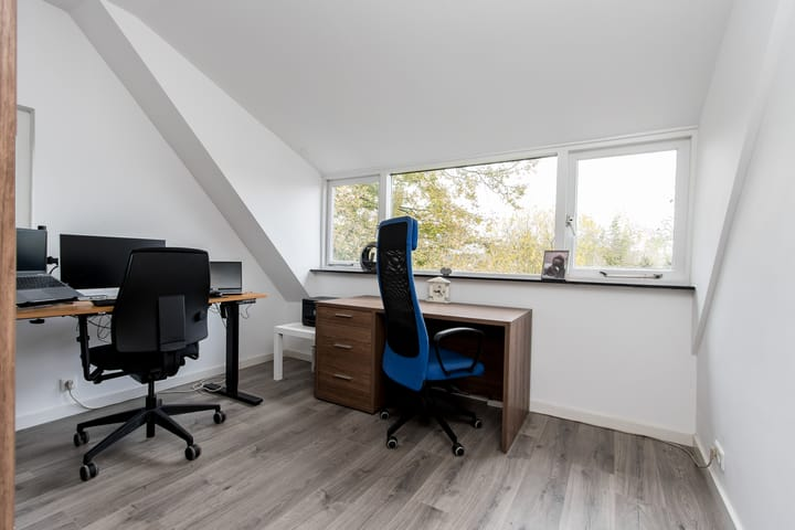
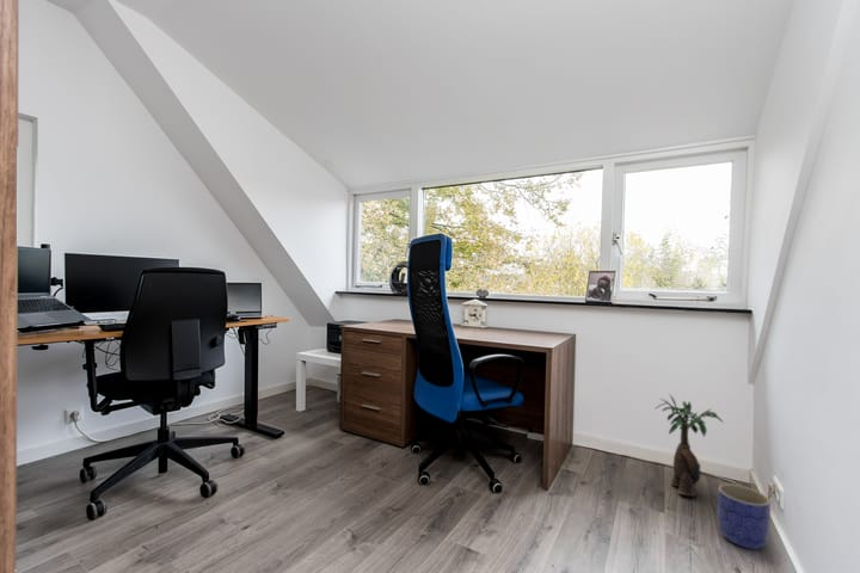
+ planter (742, 517)
+ decorative plant (681, 440)
